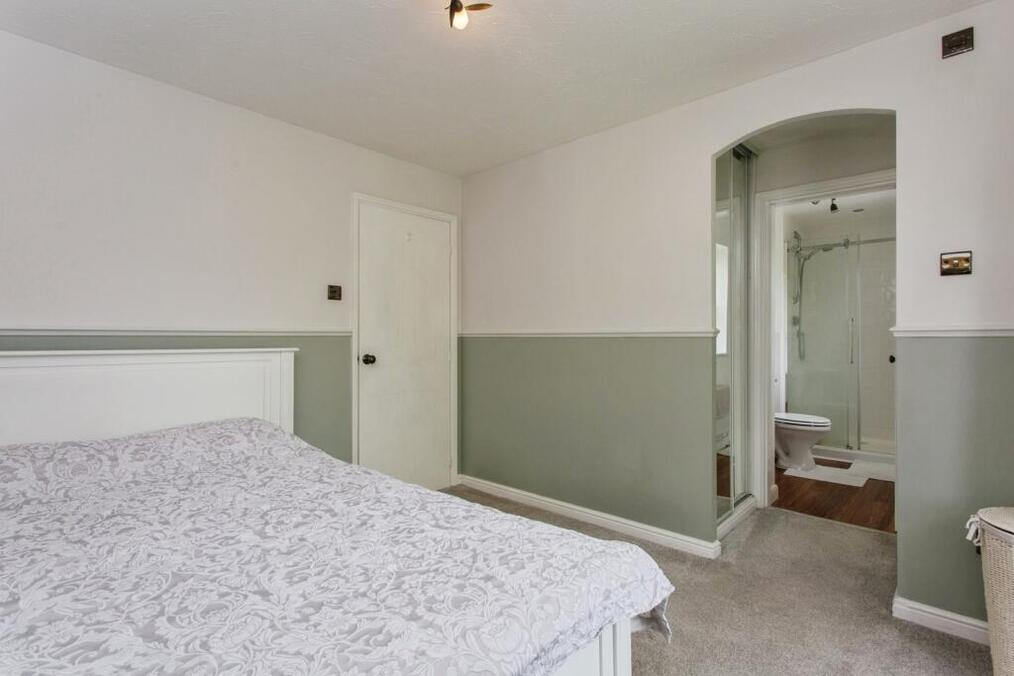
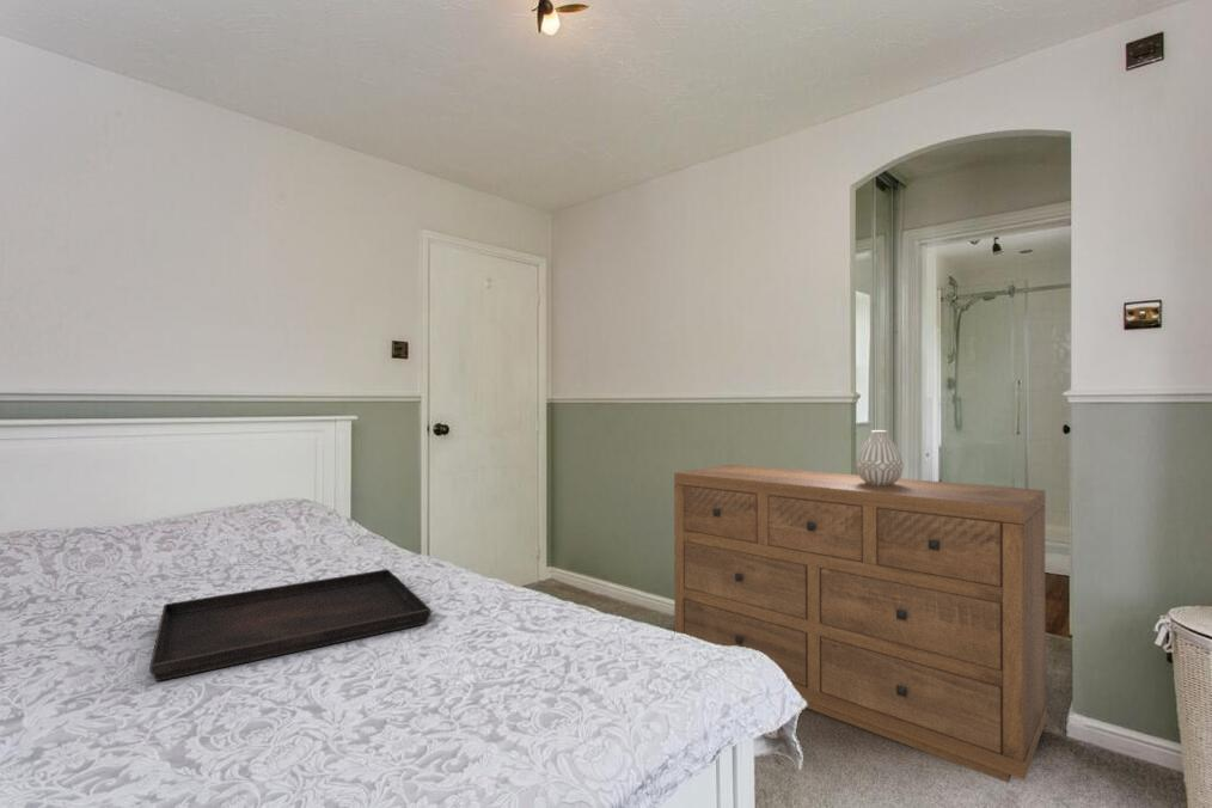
+ dresser (837, 586)
+ serving tray (295, 613)
+ vase (879, 457)
